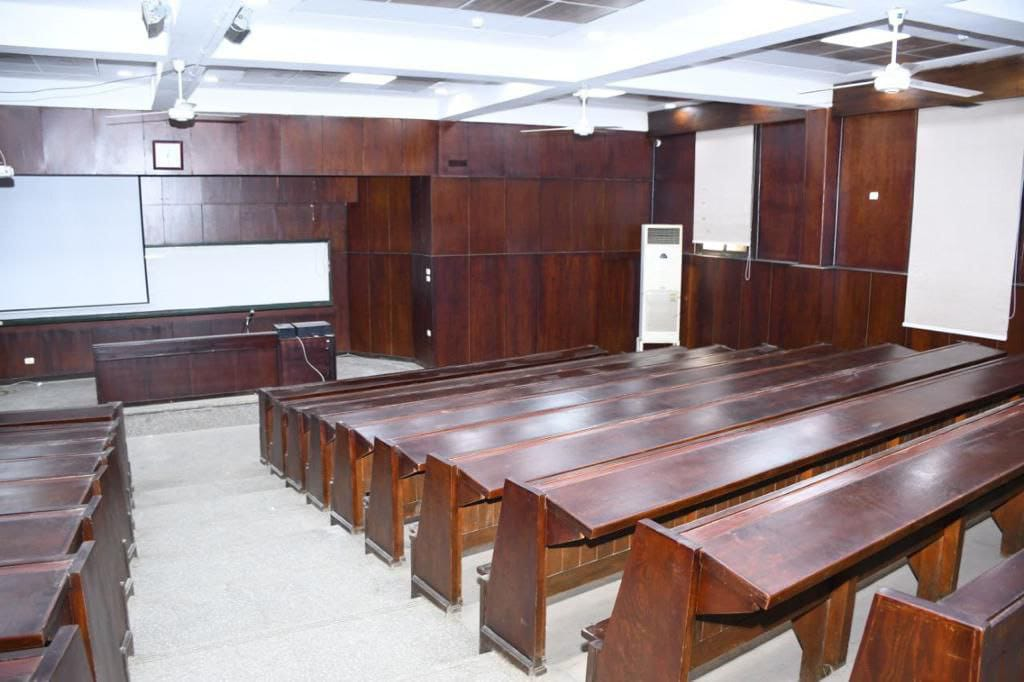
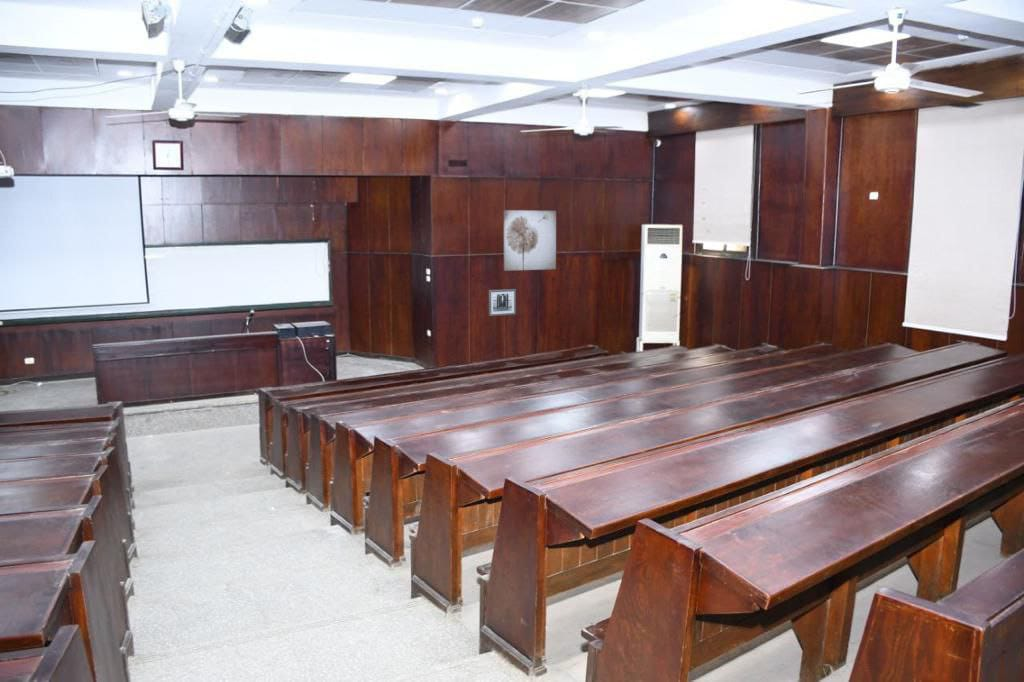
+ wall art (530, 240)
+ wall art (502, 302)
